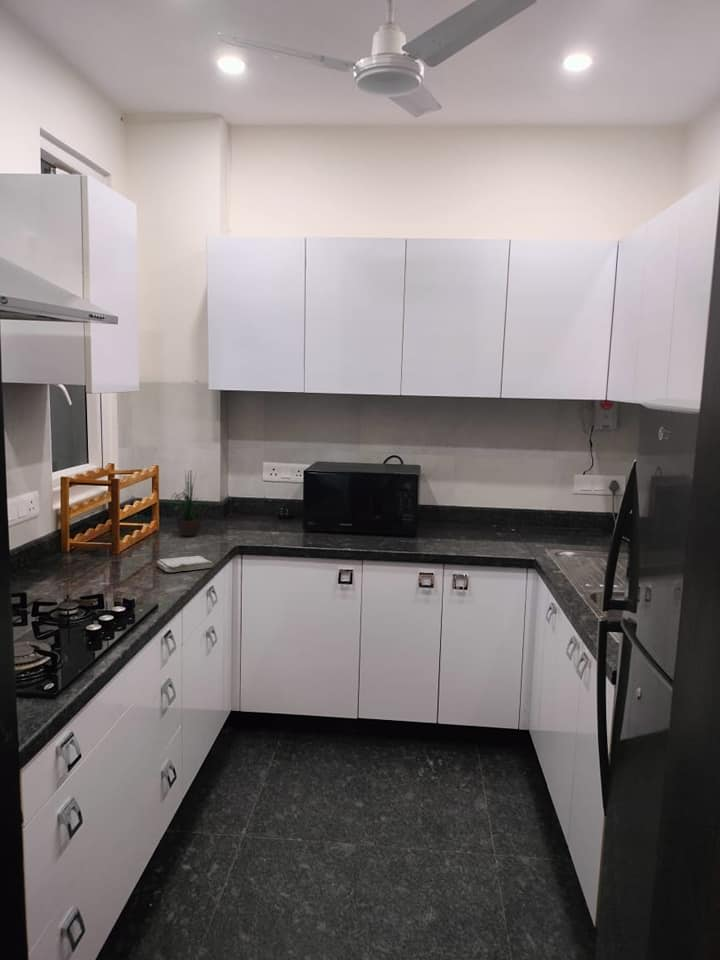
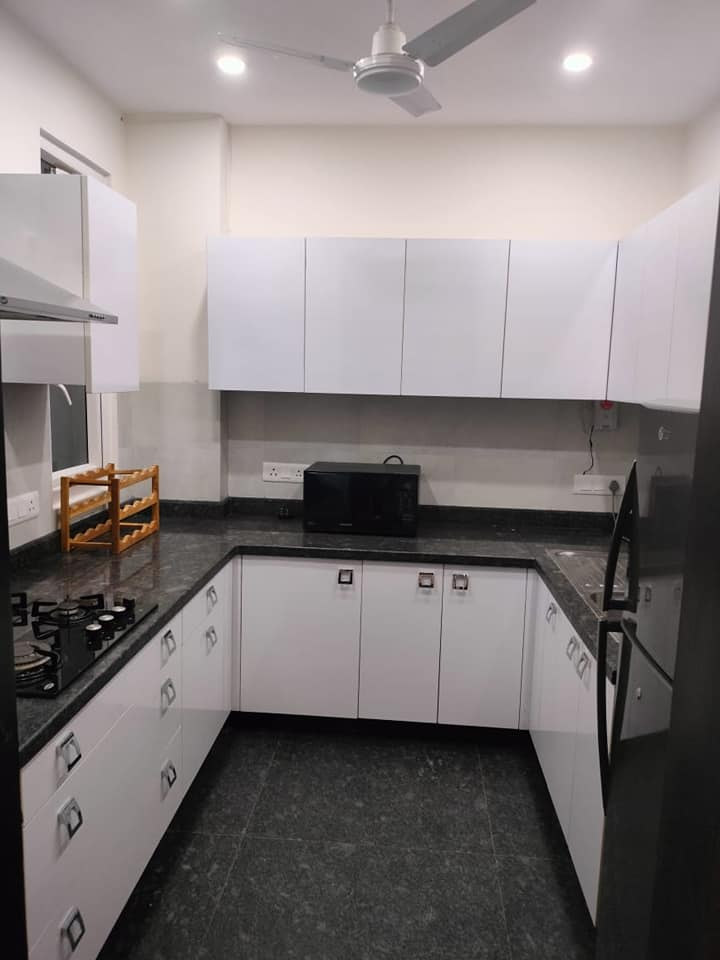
- washcloth (184, 563)
- potted plant (186, 496)
